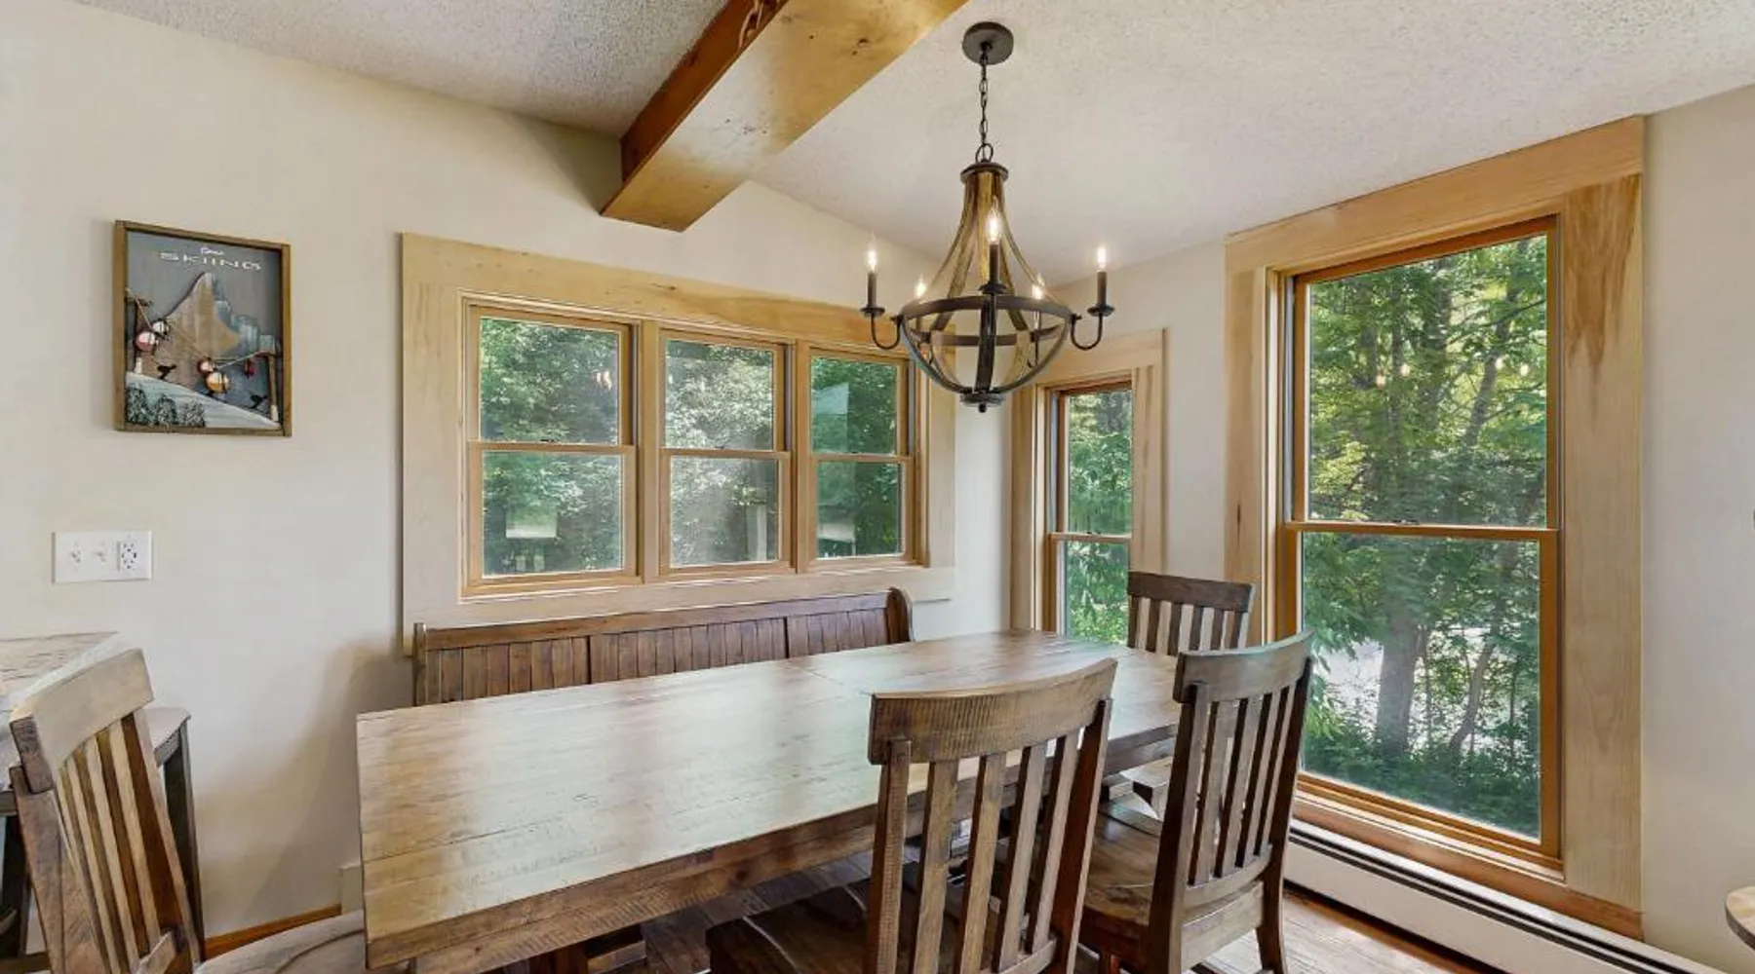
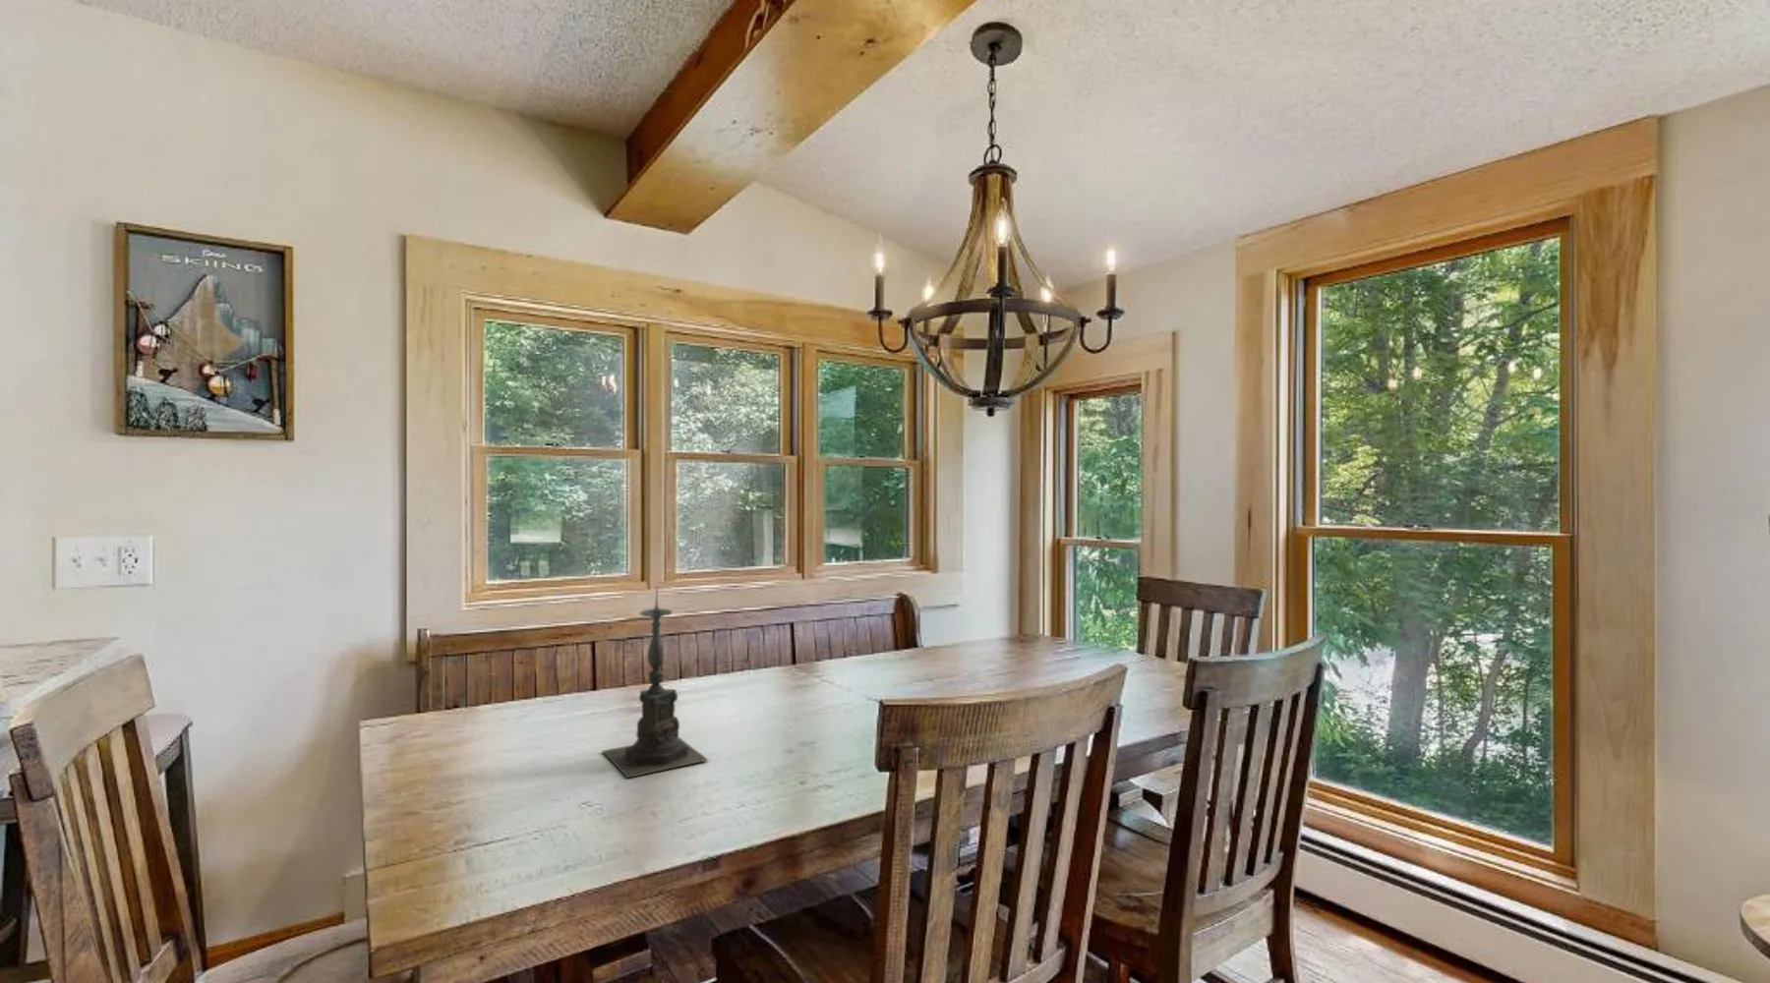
+ candle holder (654, 671)
